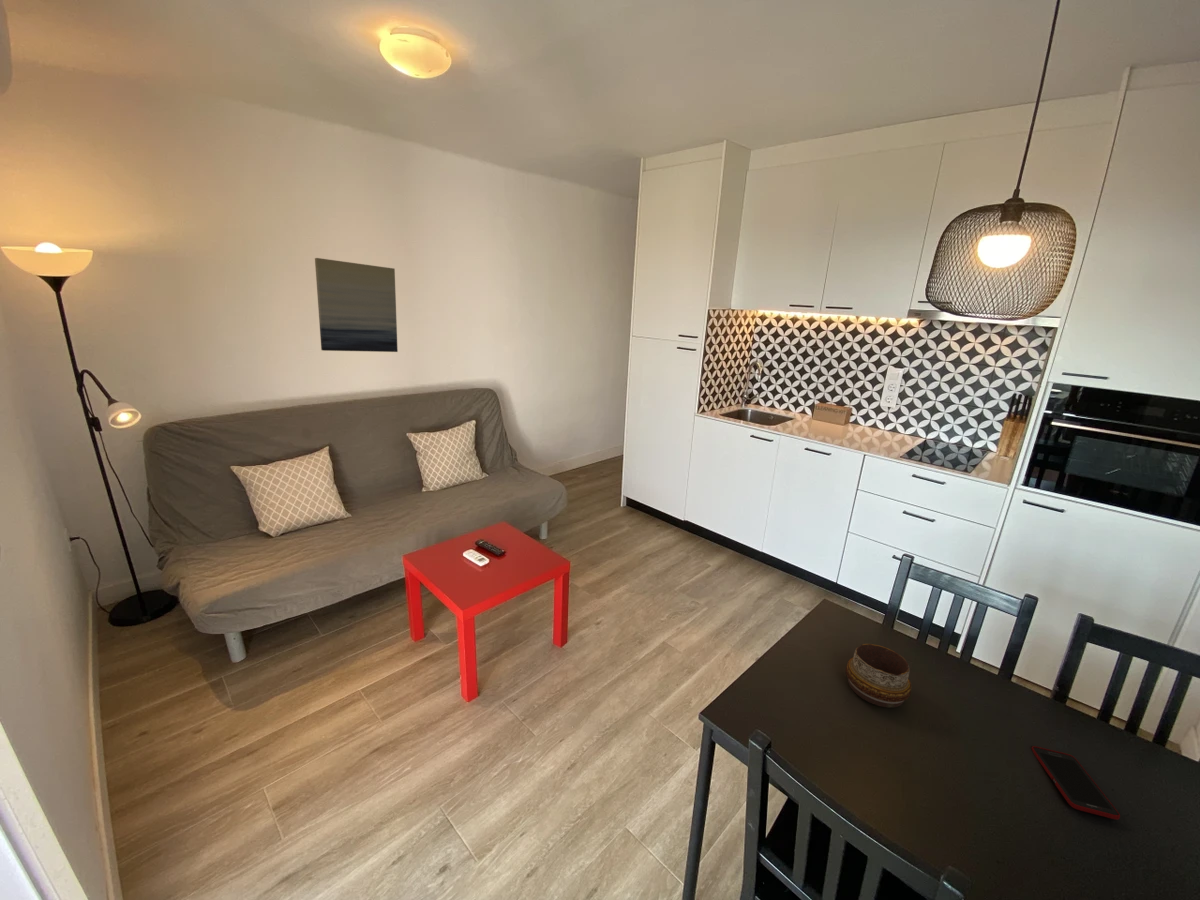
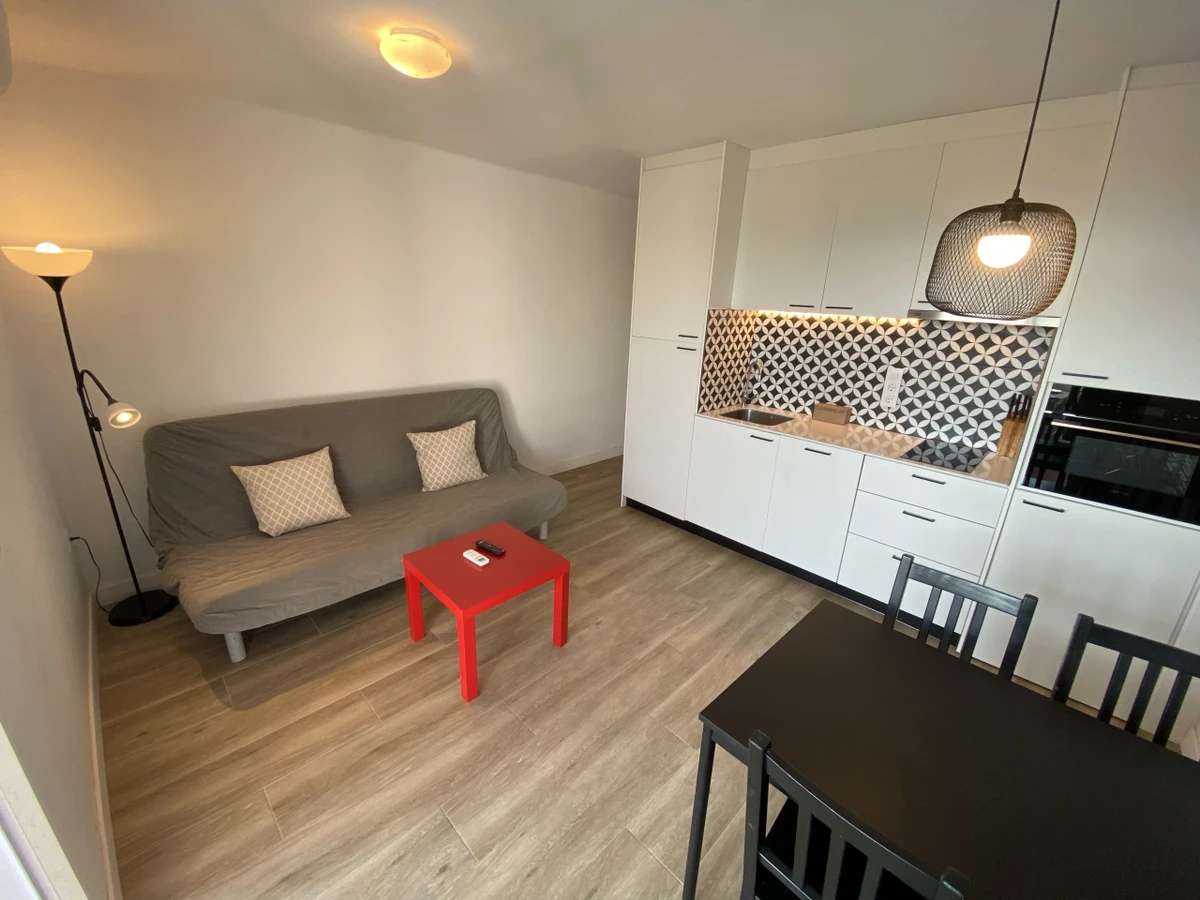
- wall art (359, 308)
- cell phone (1072, 780)
- decorative bowl (878, 675)
